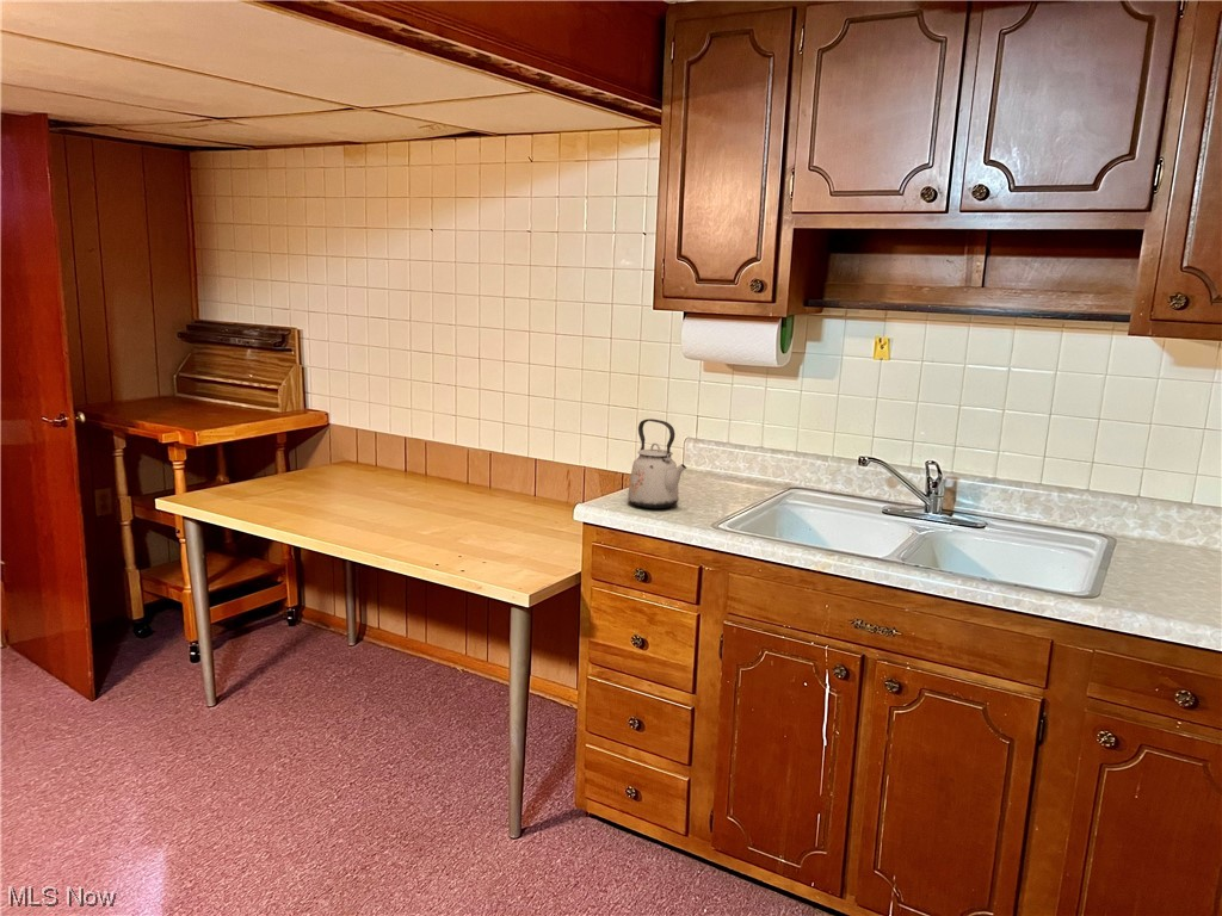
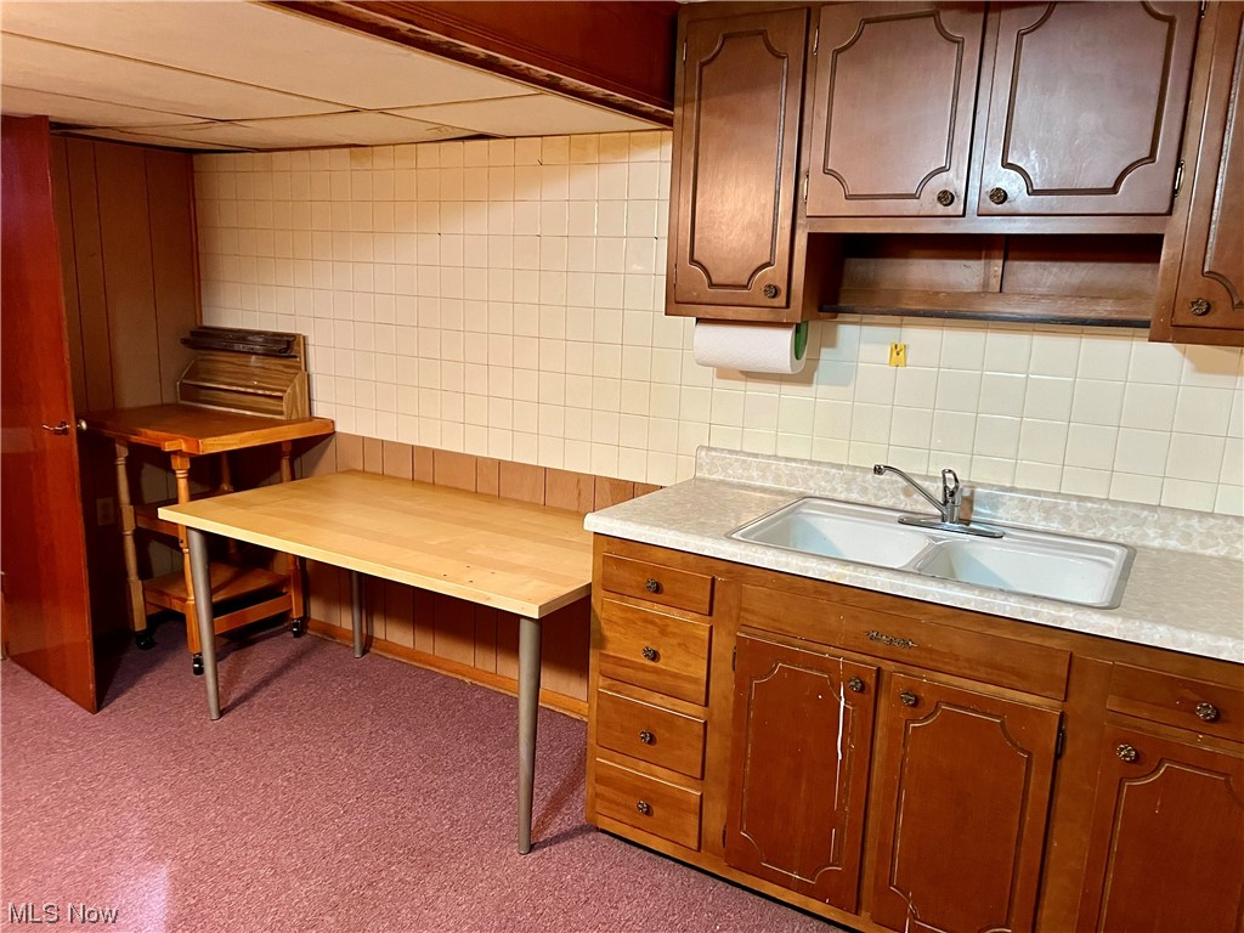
- kettle (661, 464)
